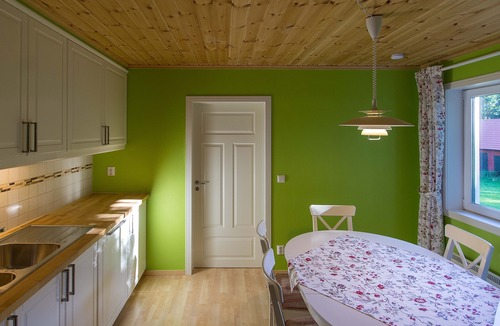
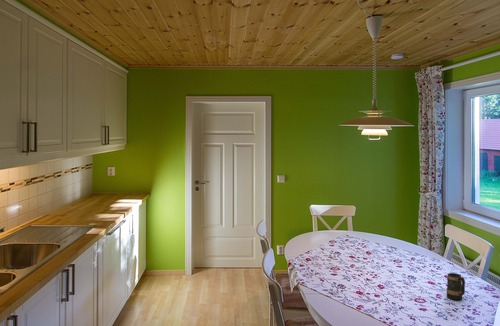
+ mug (456, 286)
